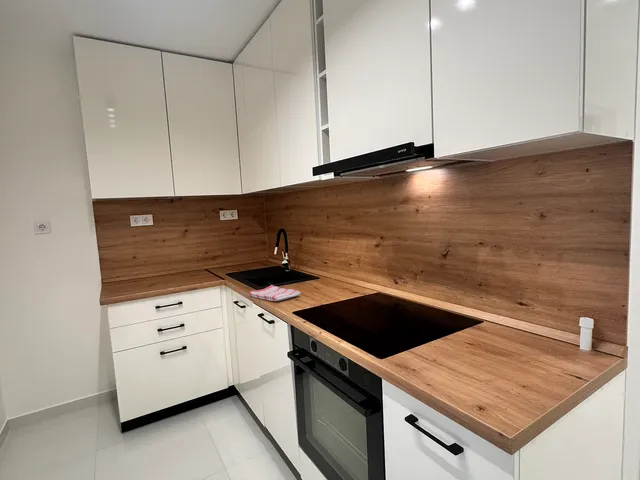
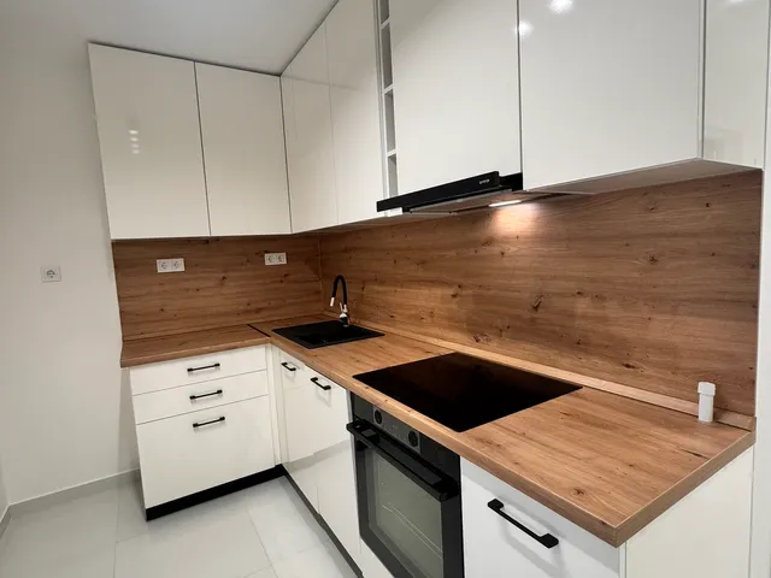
- dish towel (274, 292)
